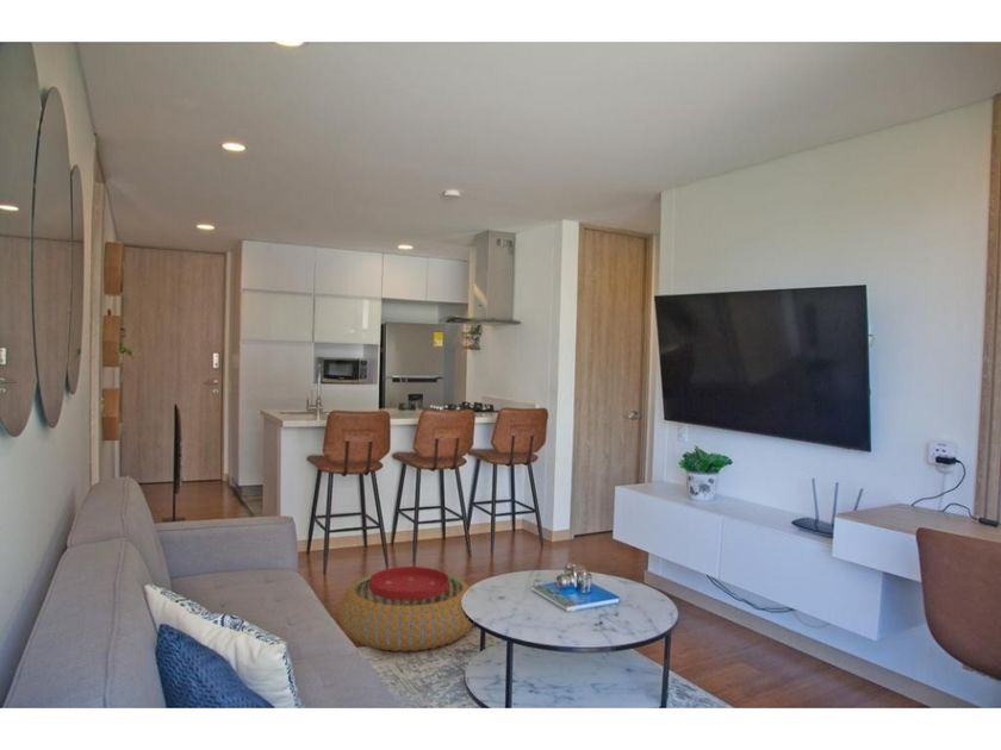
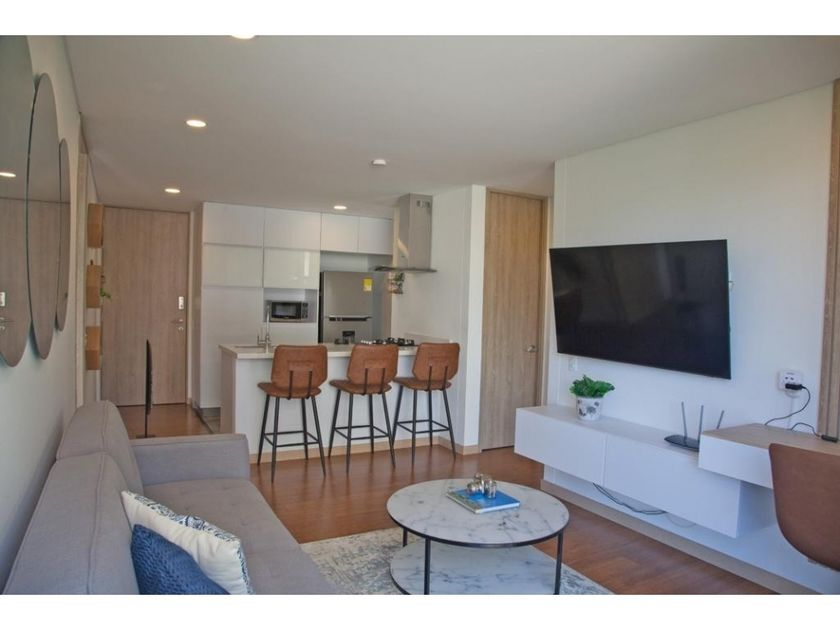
- pouf (409, 602)
